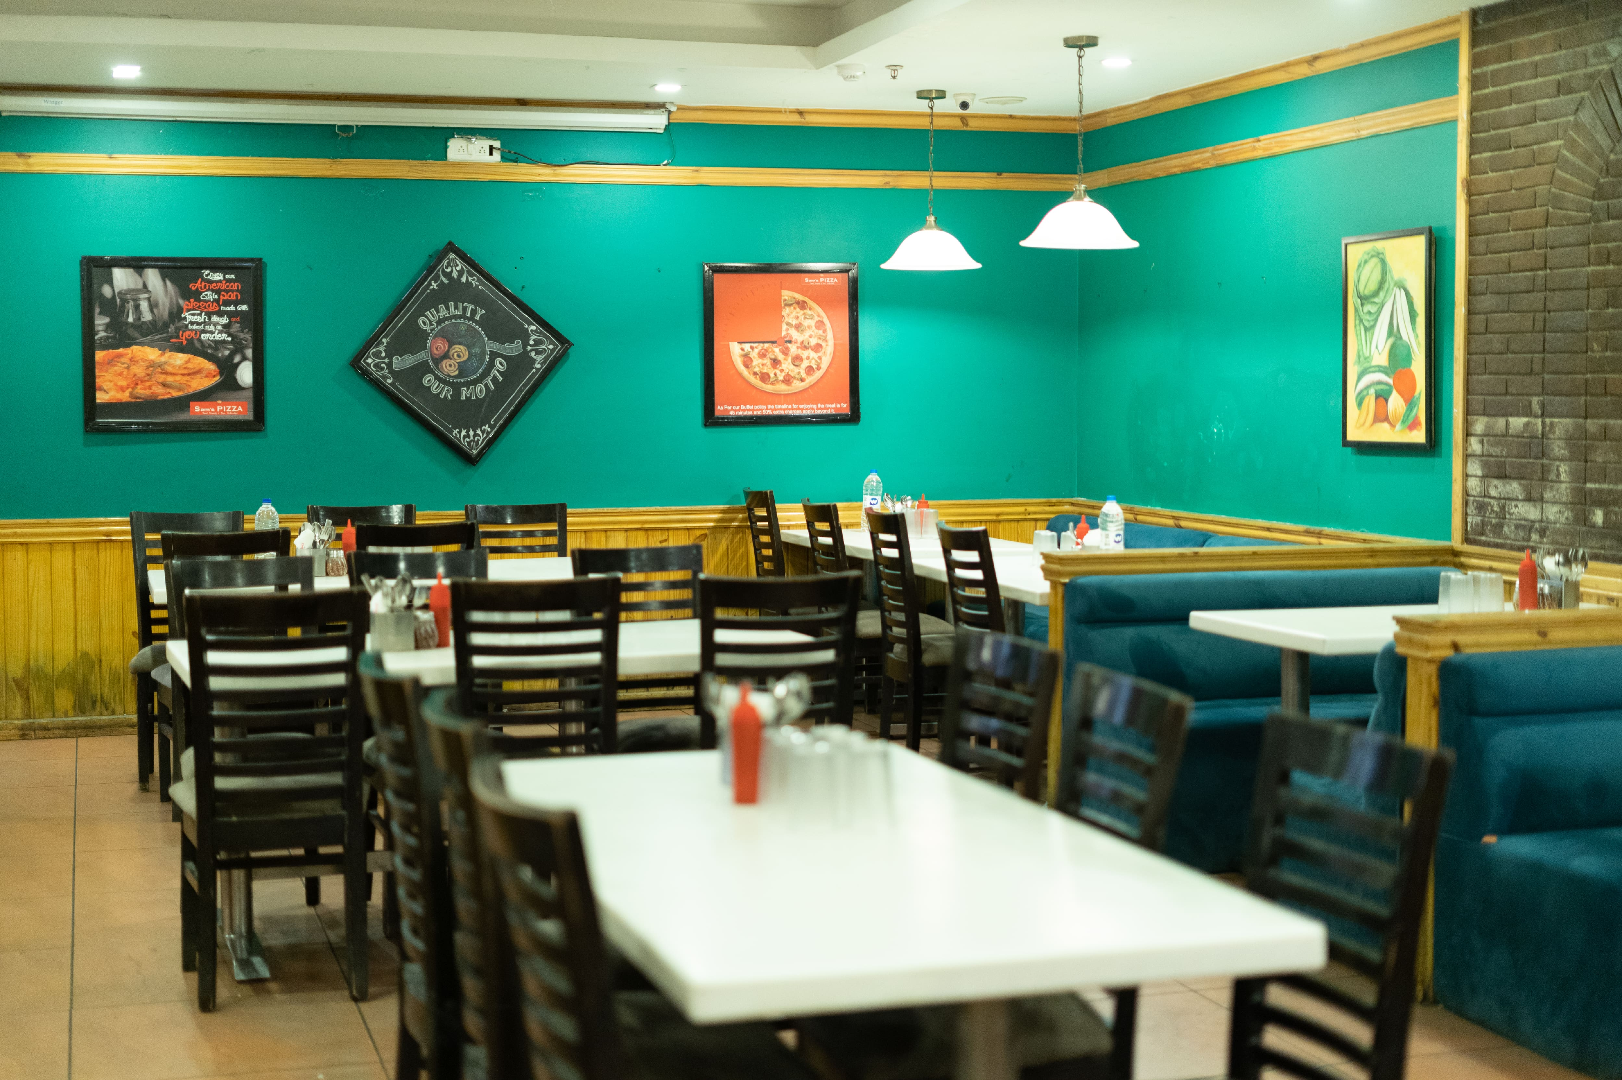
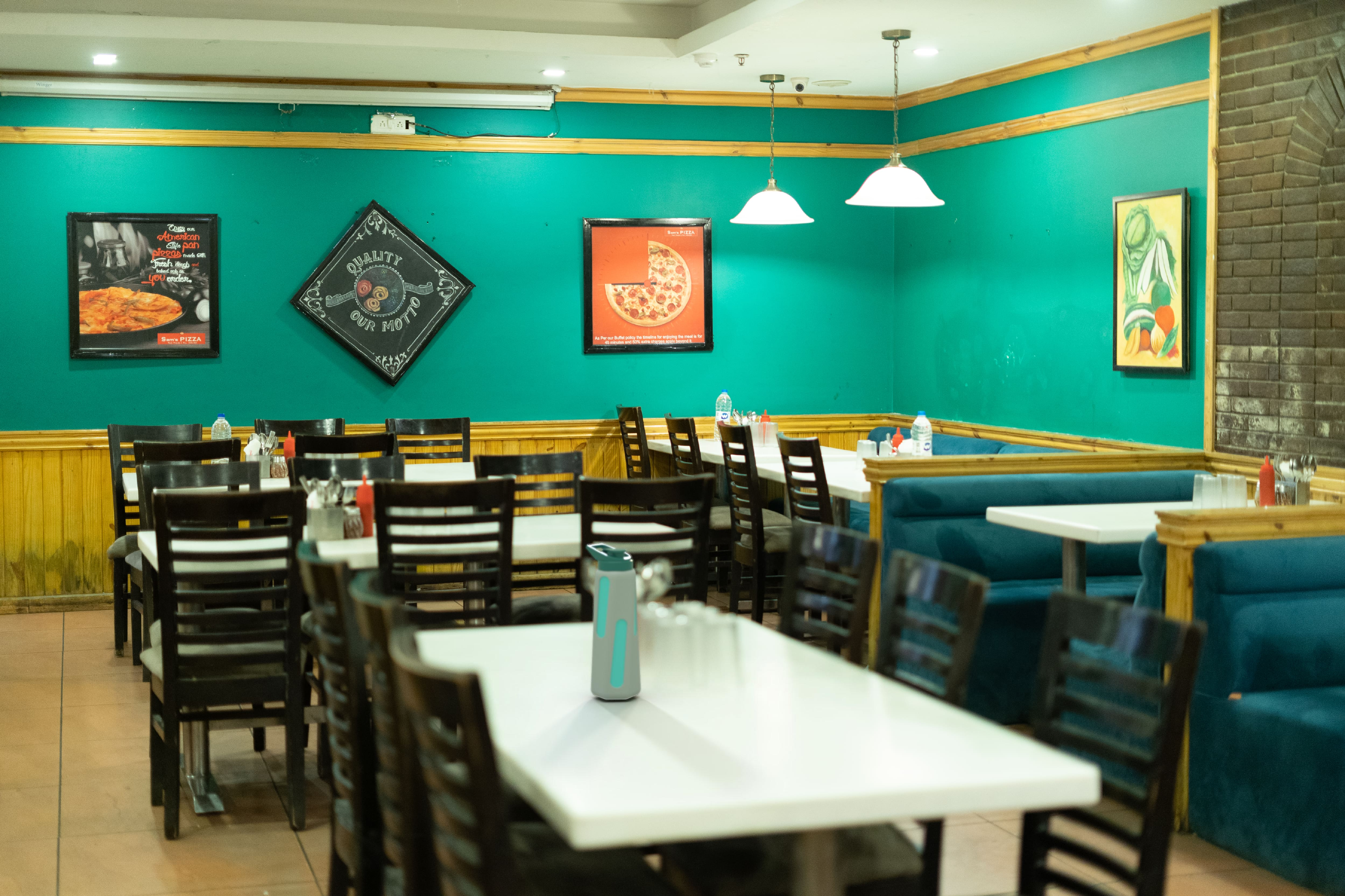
+ water bottle (612, 621)
